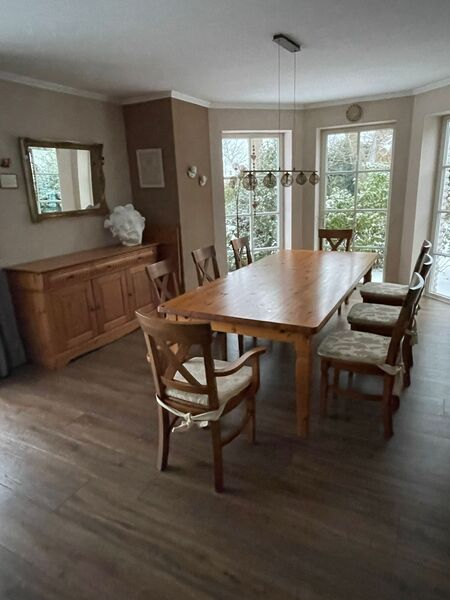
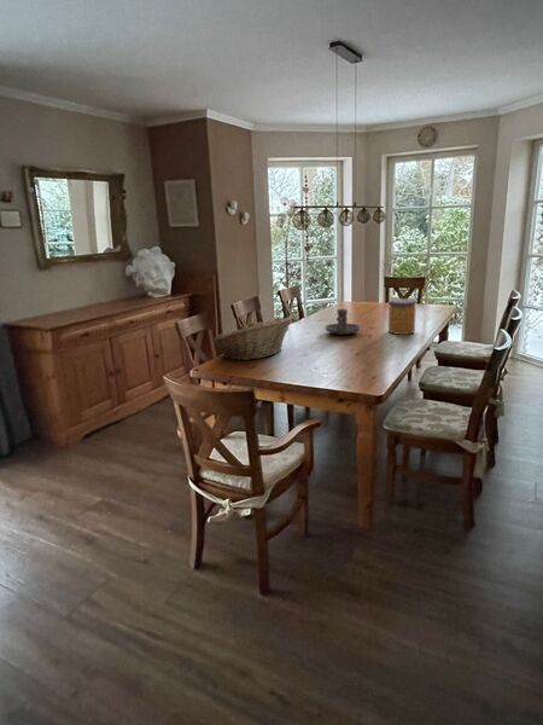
+ fruit basket (253, 335)
+ jar (402, 315)
+ candle holder (341, 321)
